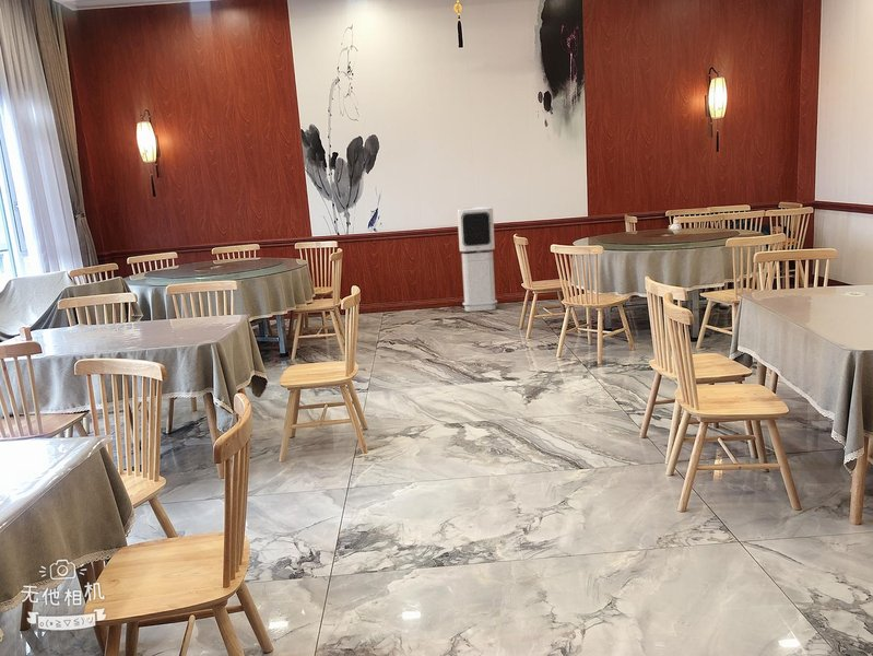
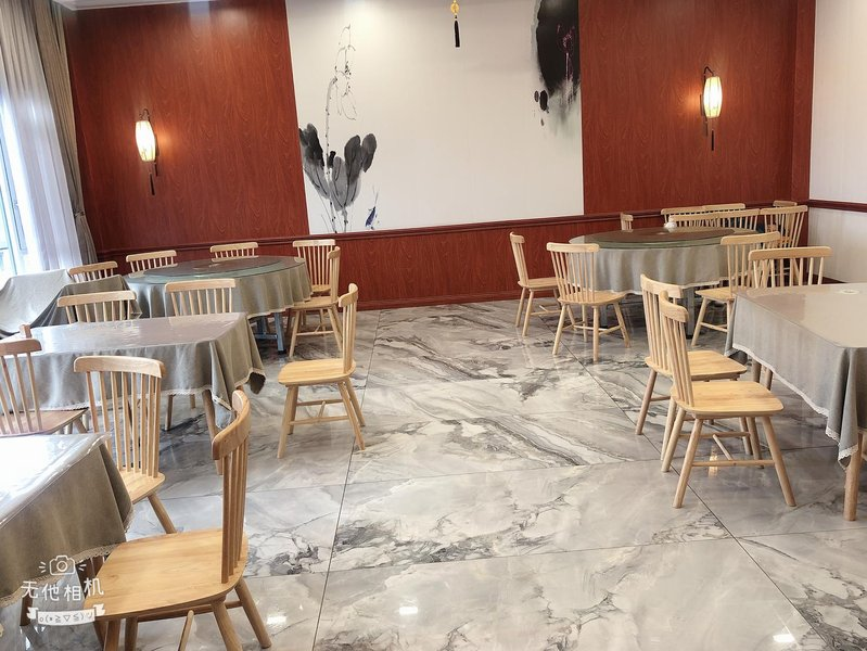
- air purifier (476, 258)
